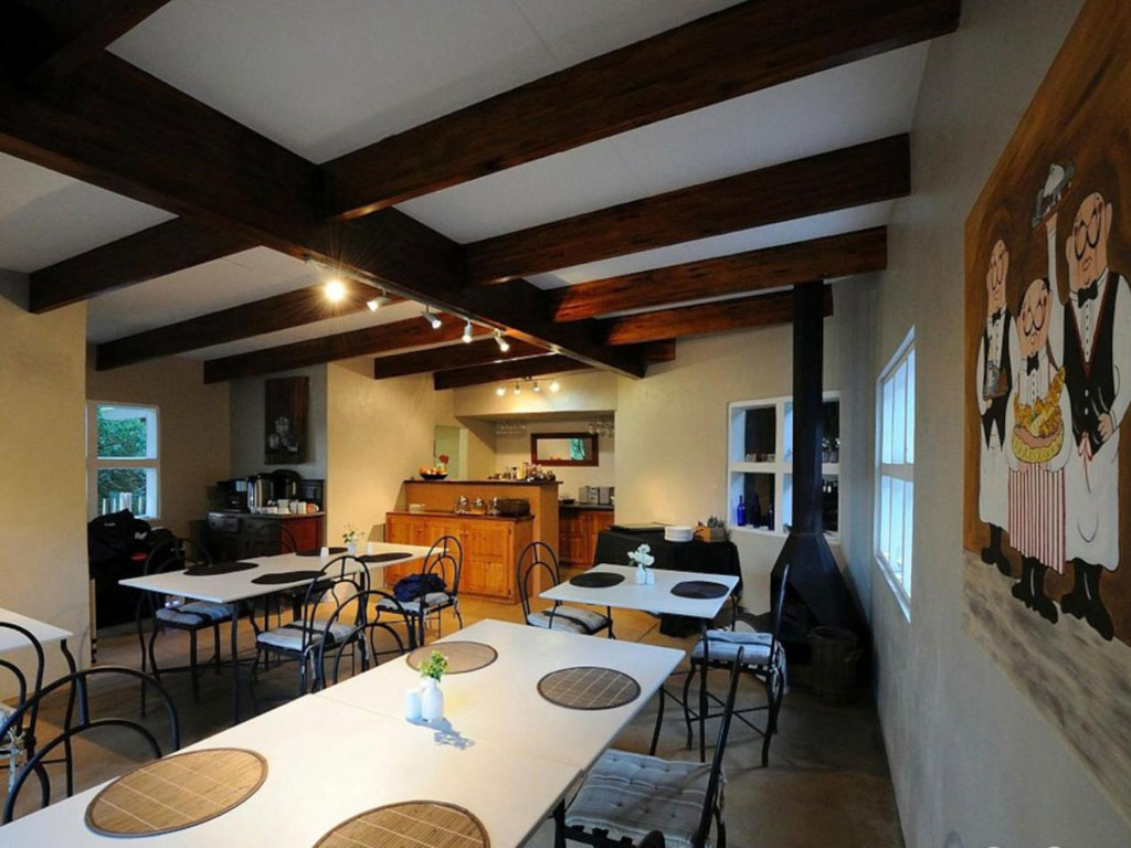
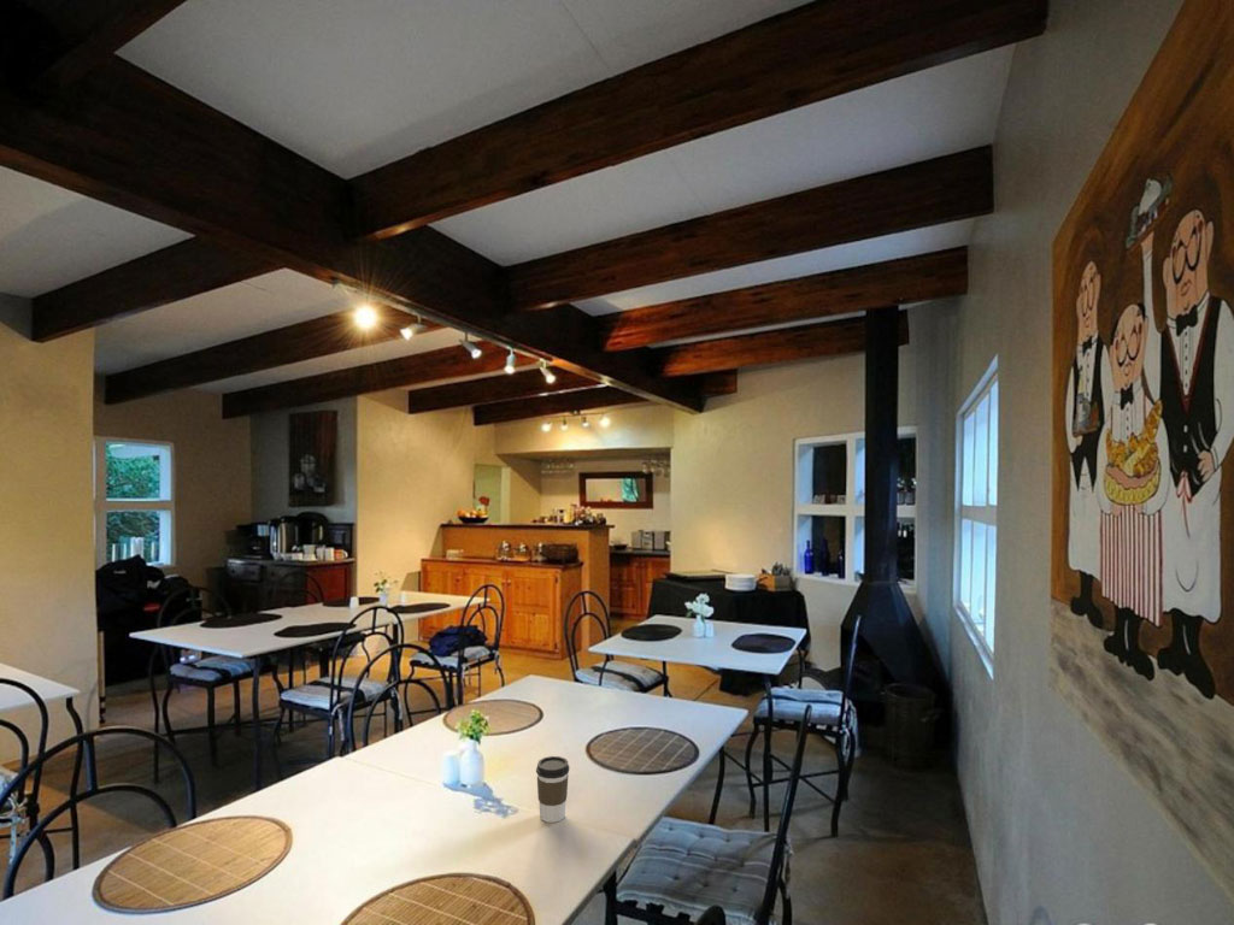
+ coffee cup (552, 789)
